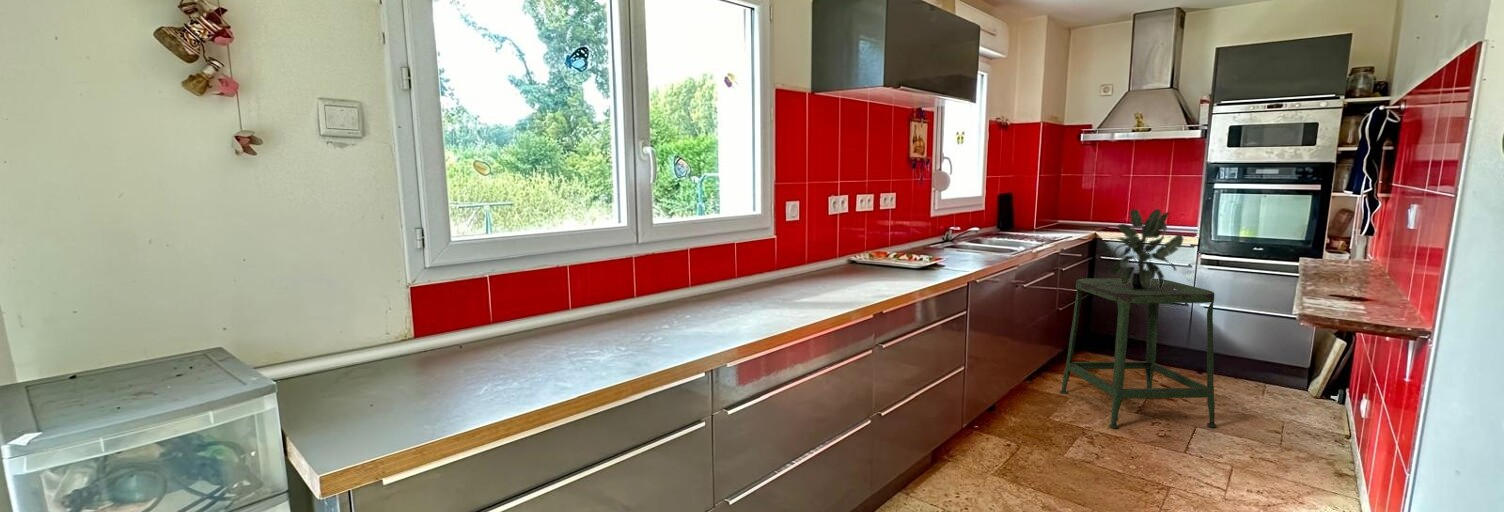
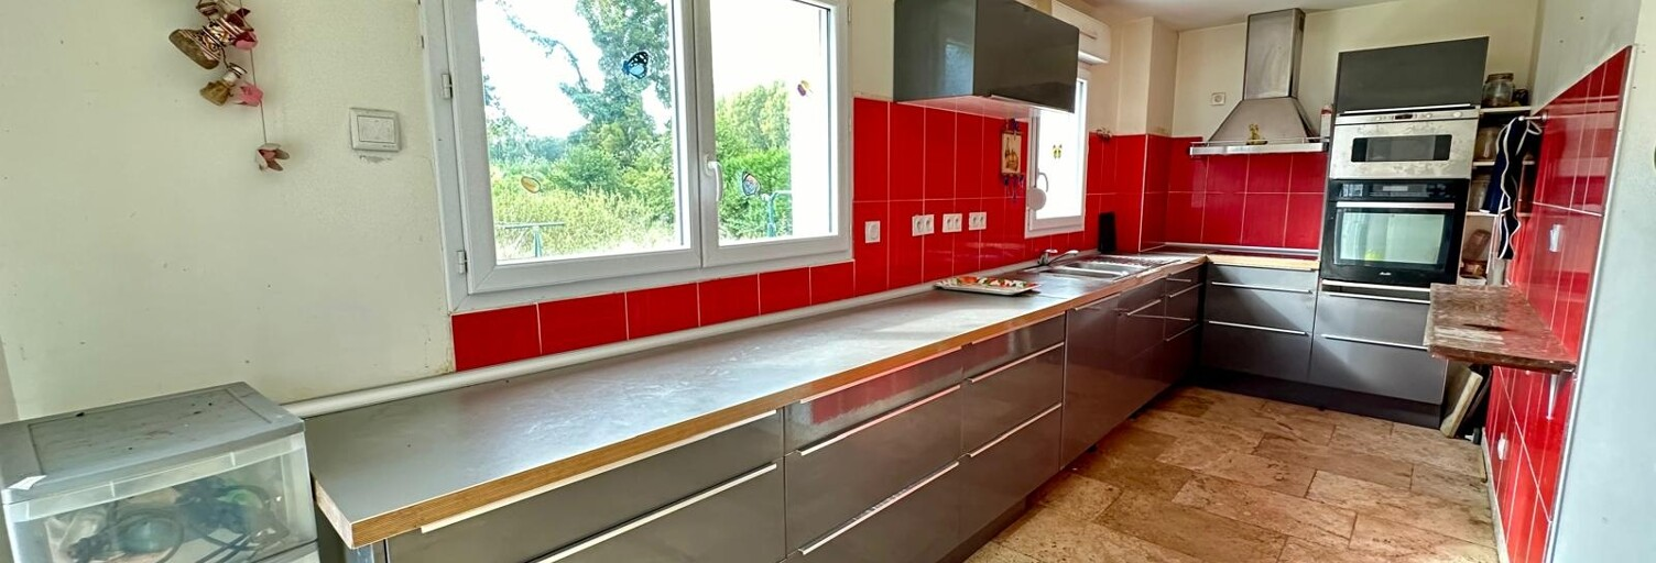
- stool (1146, 347)
- potted plant (1138, 248)
